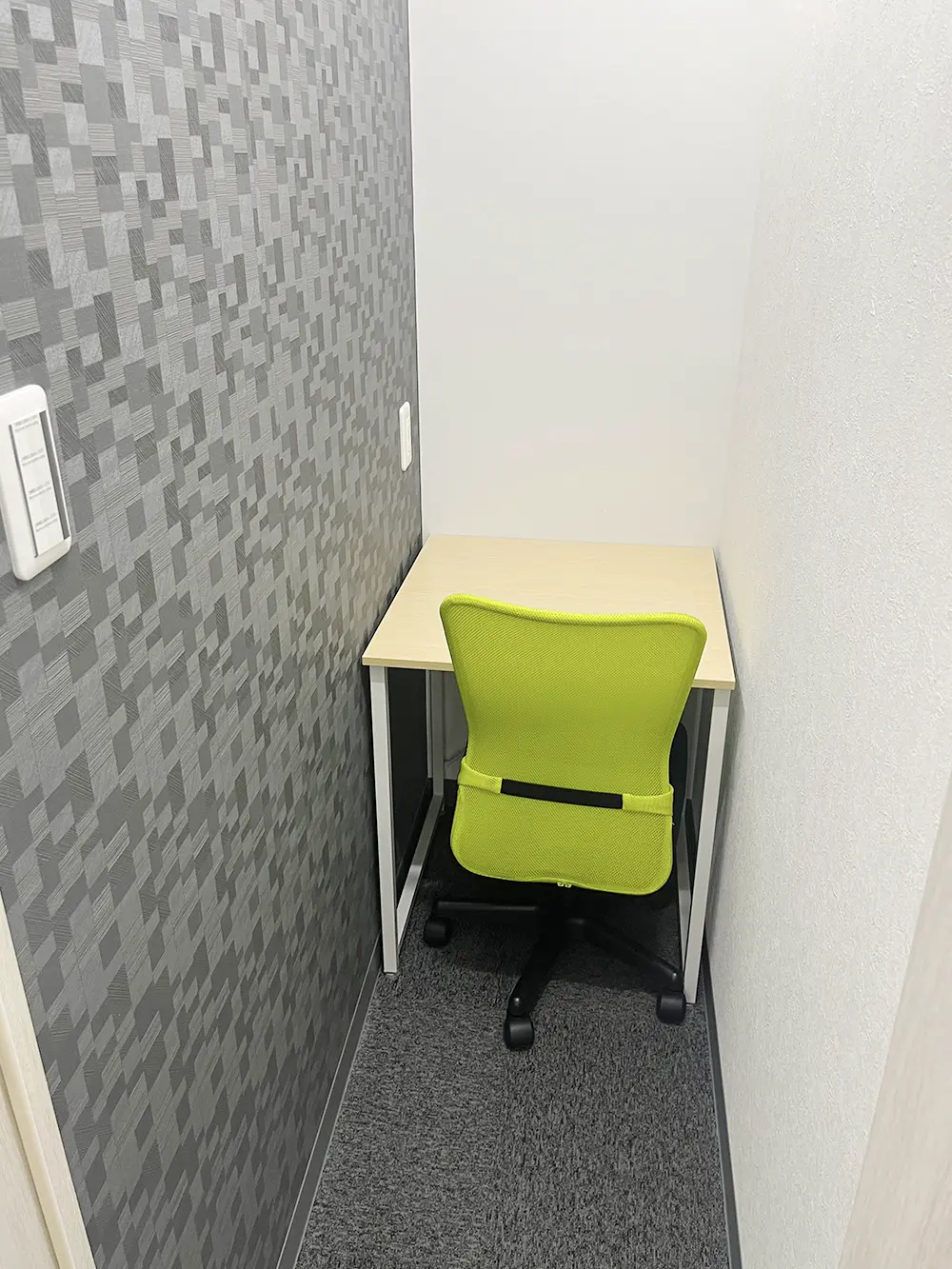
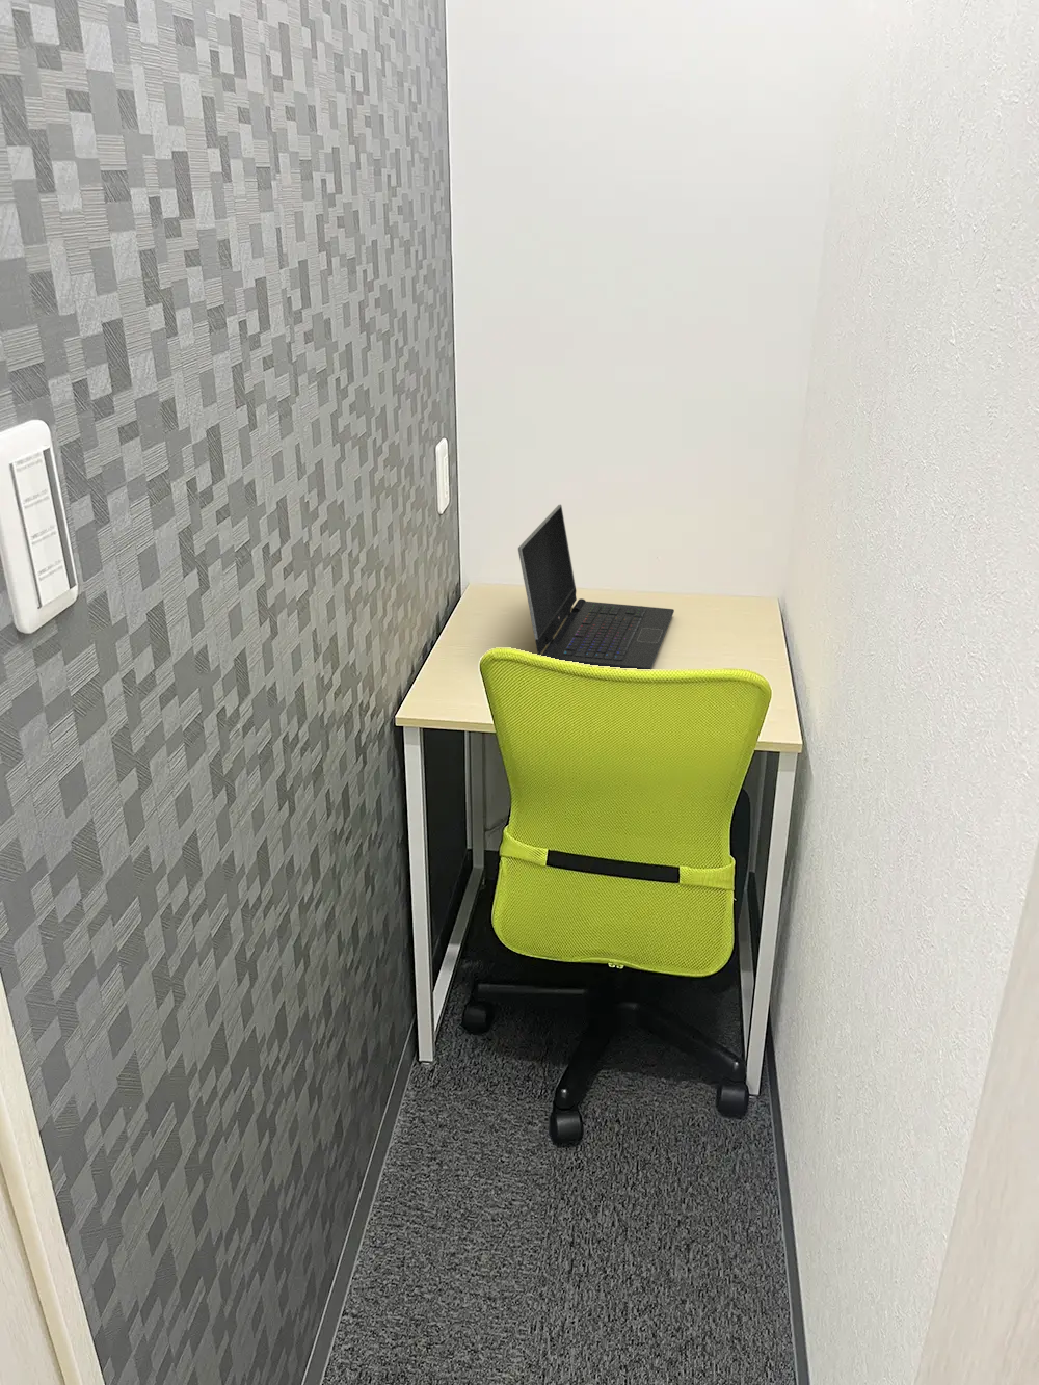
+ laptop computer (595, 601)
